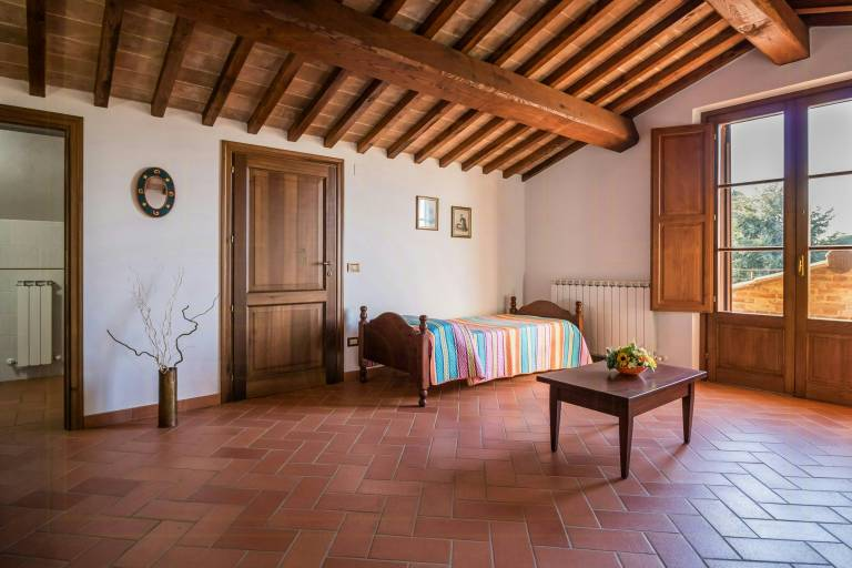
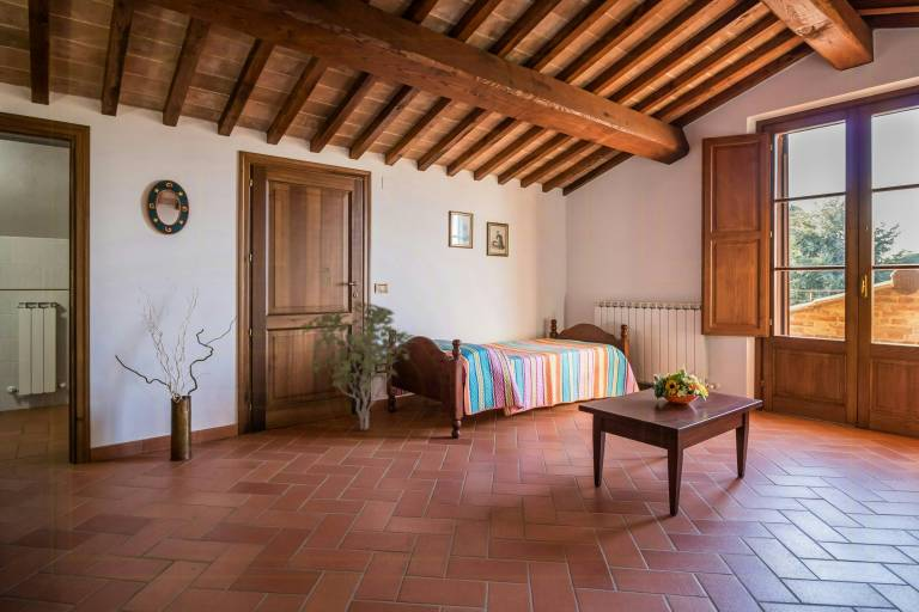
+ shrub (363, 365)
